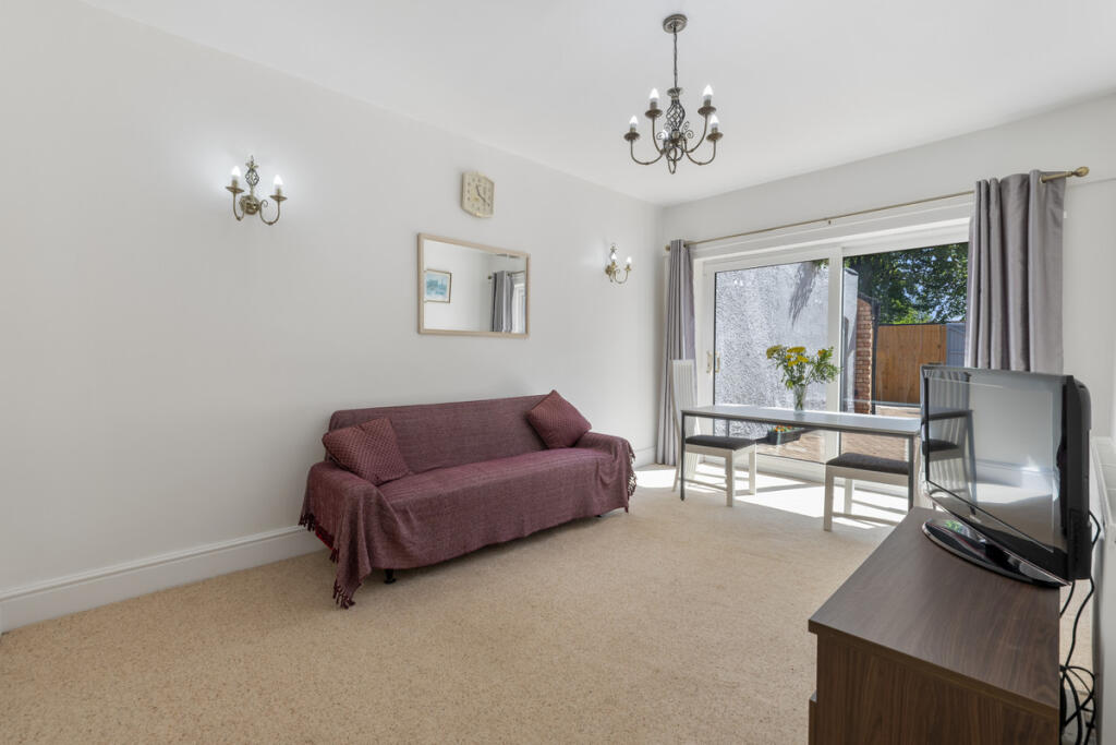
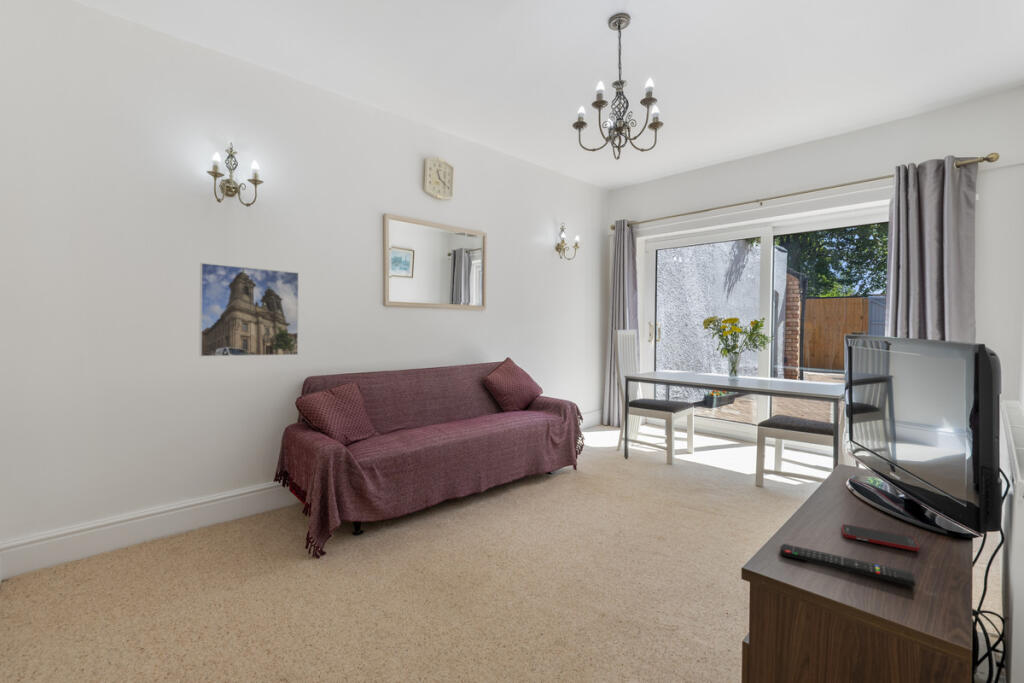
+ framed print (252, 311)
+ remote control (842, 564)
+ cell phone (878, 537)
